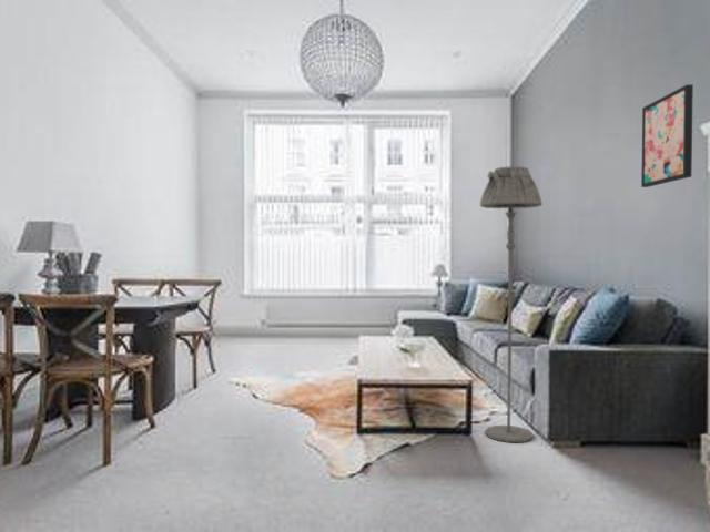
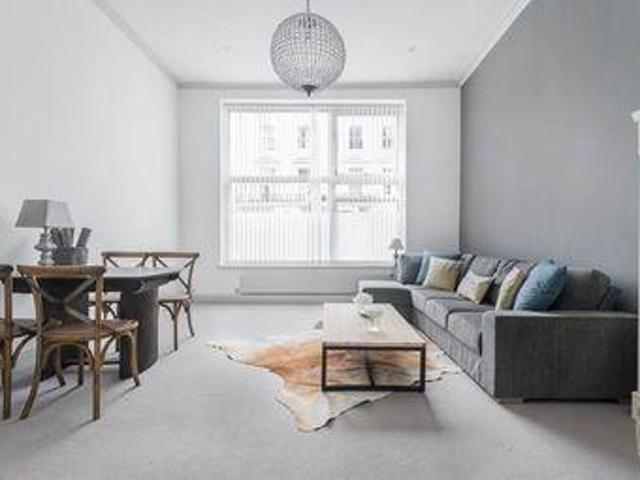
- wall art (665, 140)
- floor lamp (509, 301)
